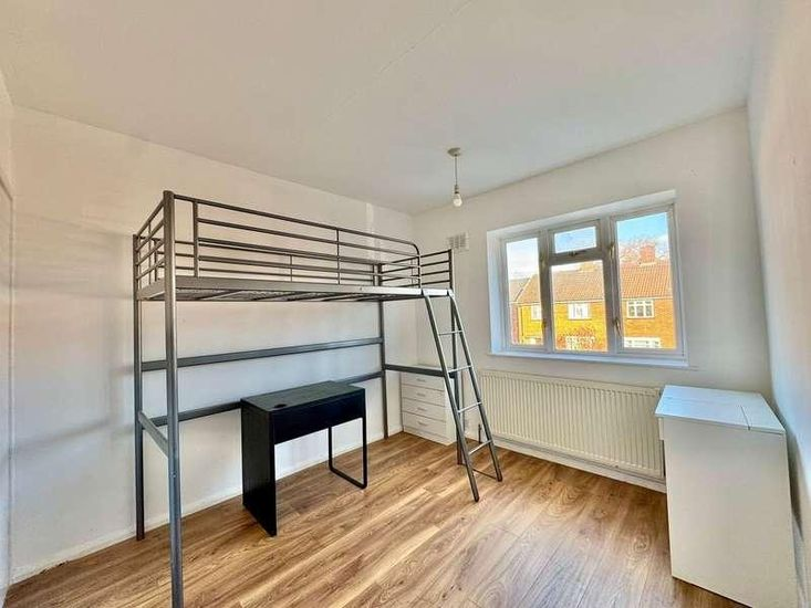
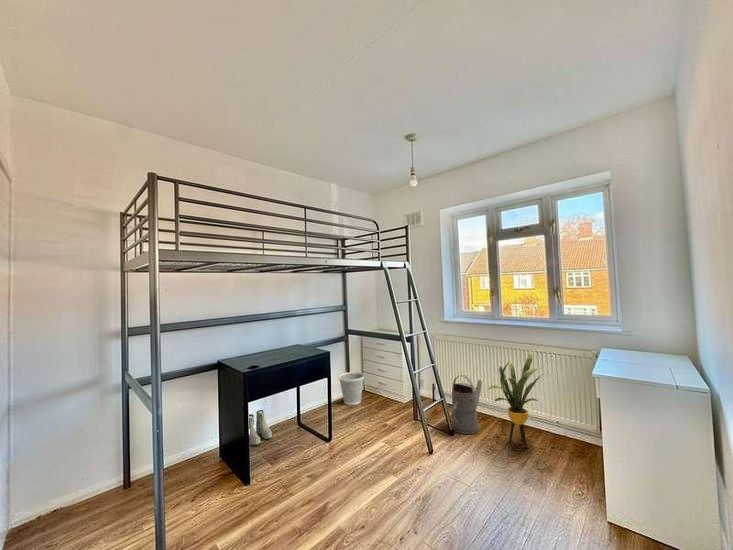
+ boots (257, 426)
+ watering can (468, 398)
+ house plant (522, 400)
+ wastebasket (352, 388)
